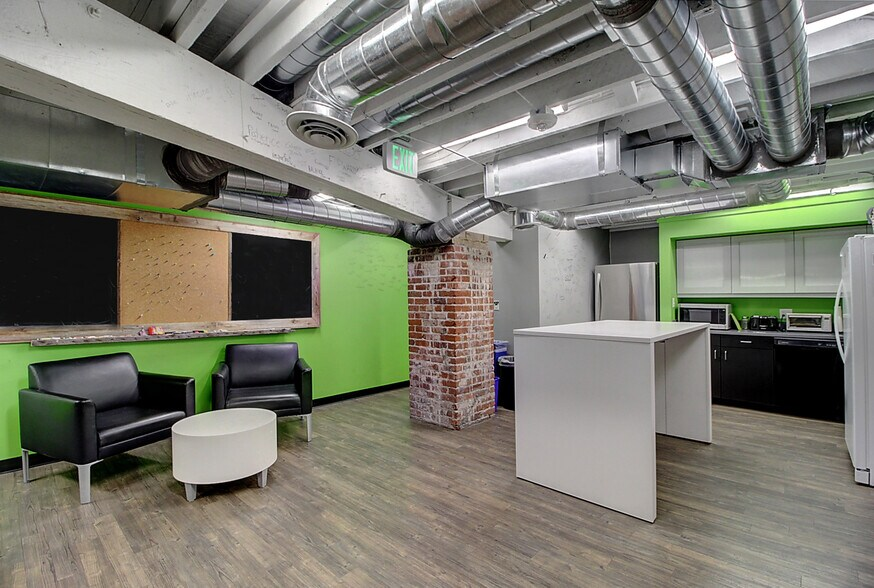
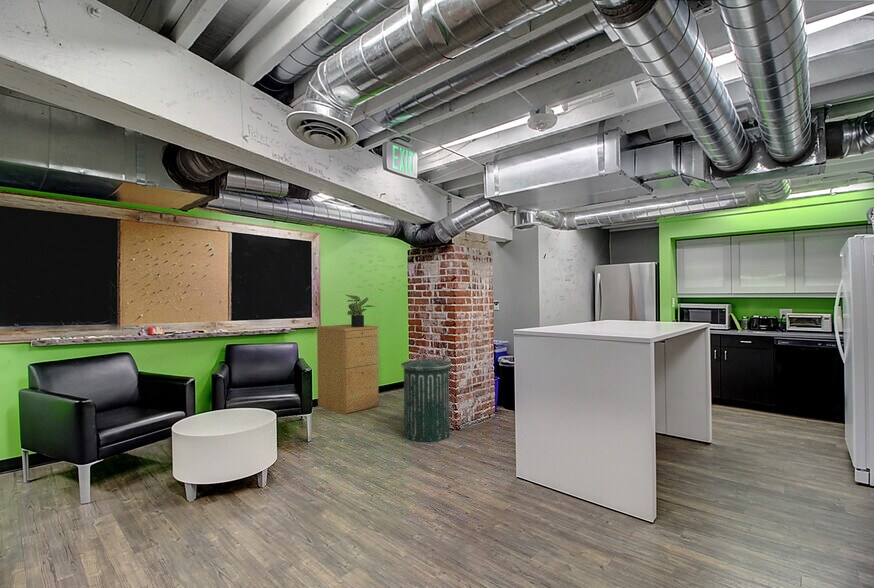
+ filing cabinet (347, 366)
+ potted plant (358, 310)
+ trash can (426, 396)
